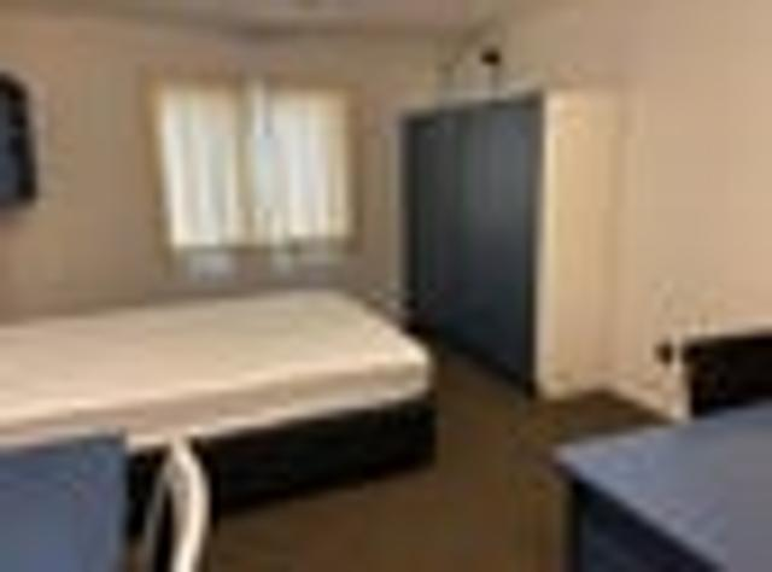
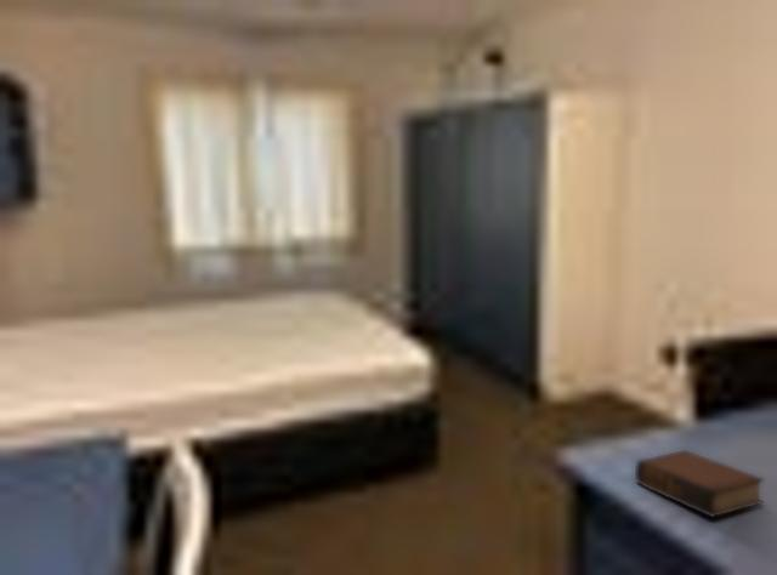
+ book (696, 480)
